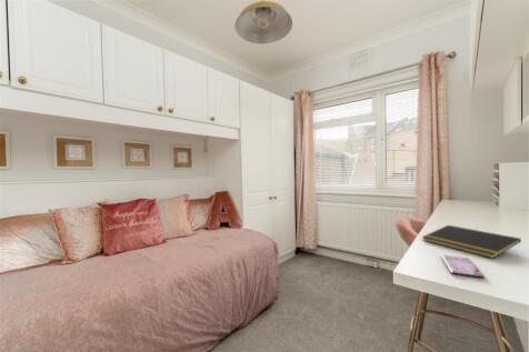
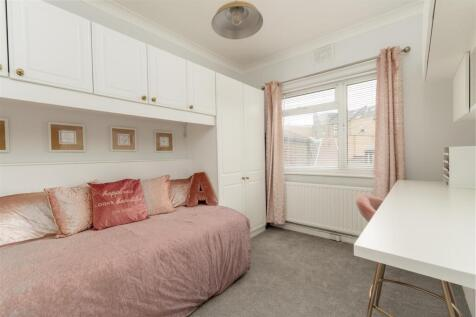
- notepad (467, 239)
- smartphone (460, 264)
